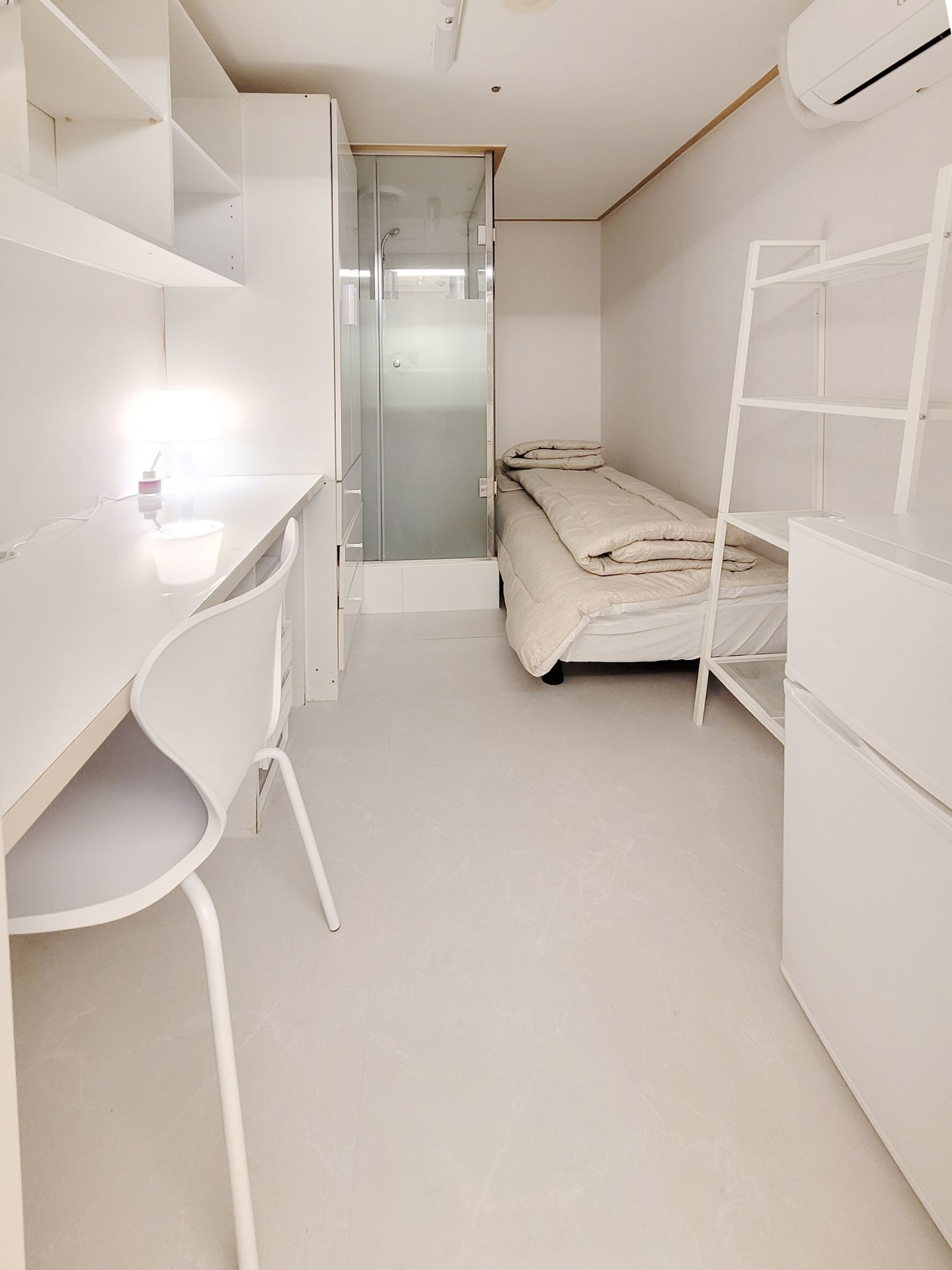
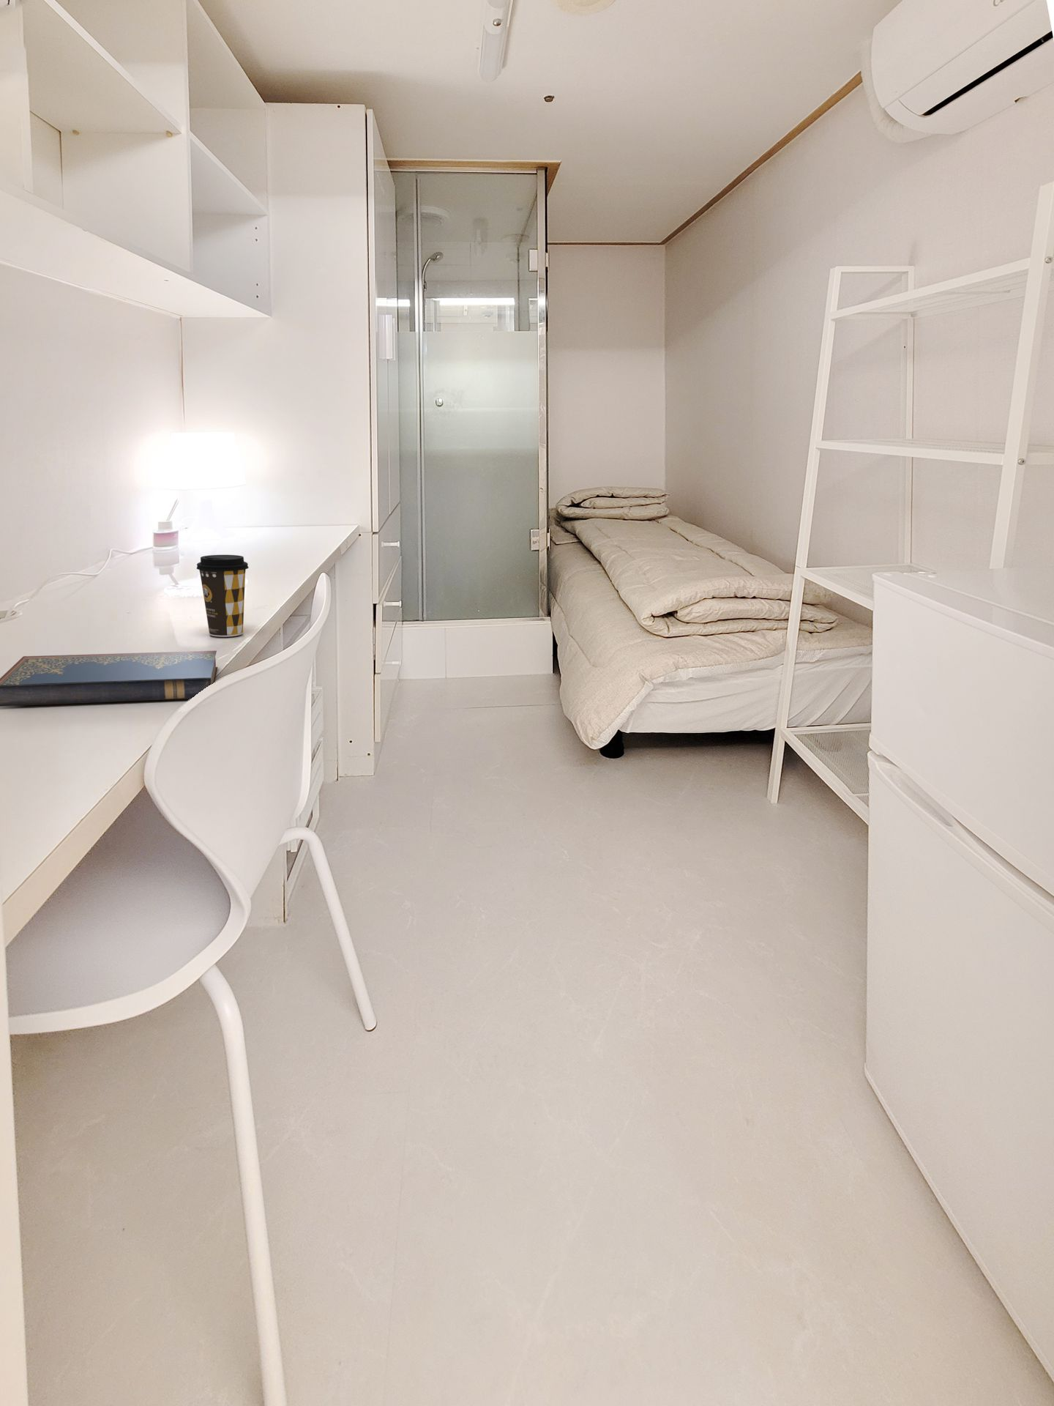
+ coffee cup (224, 596)
+ hardcover book (114, 676)
